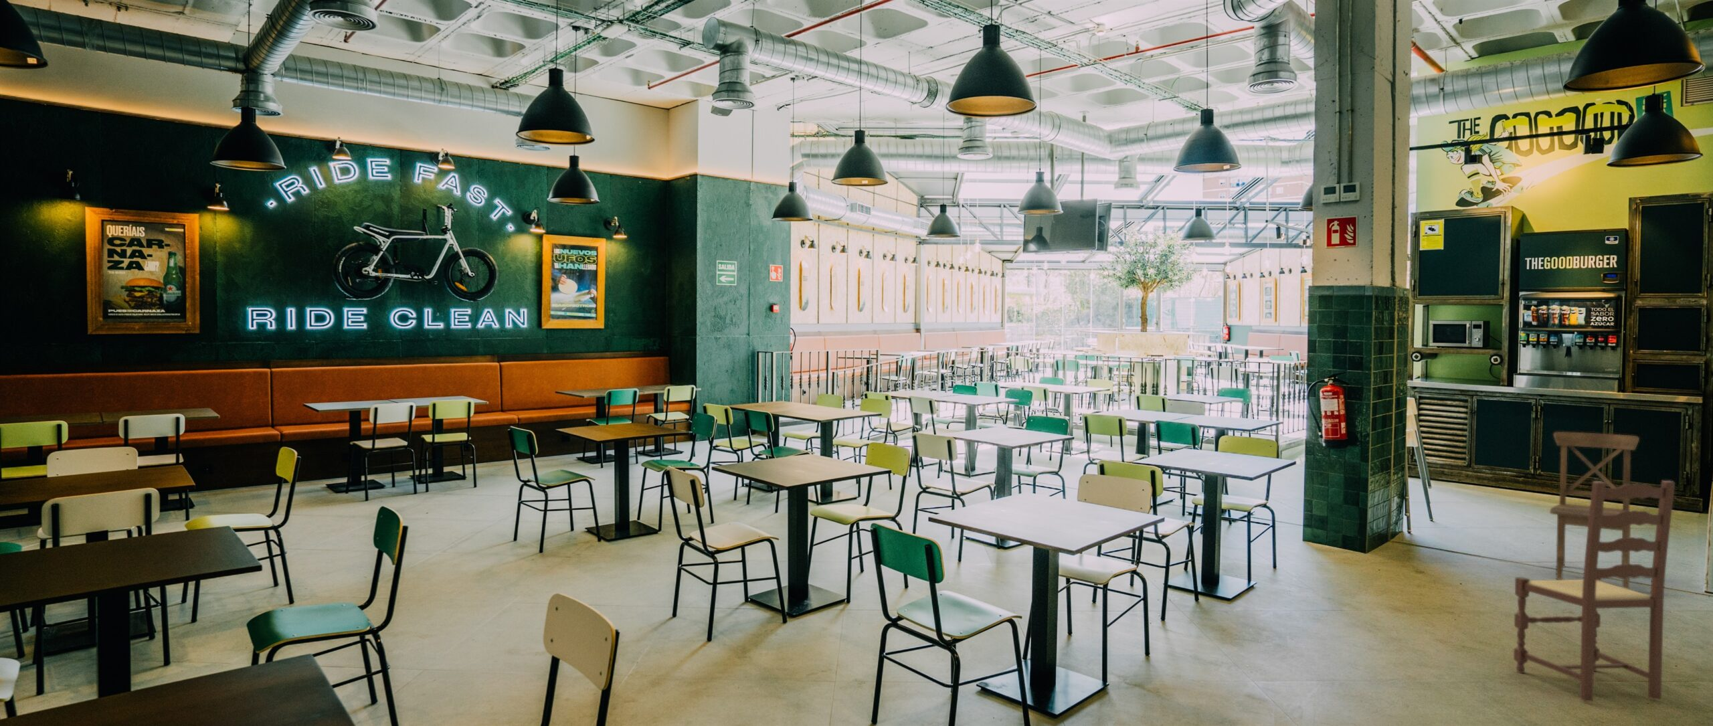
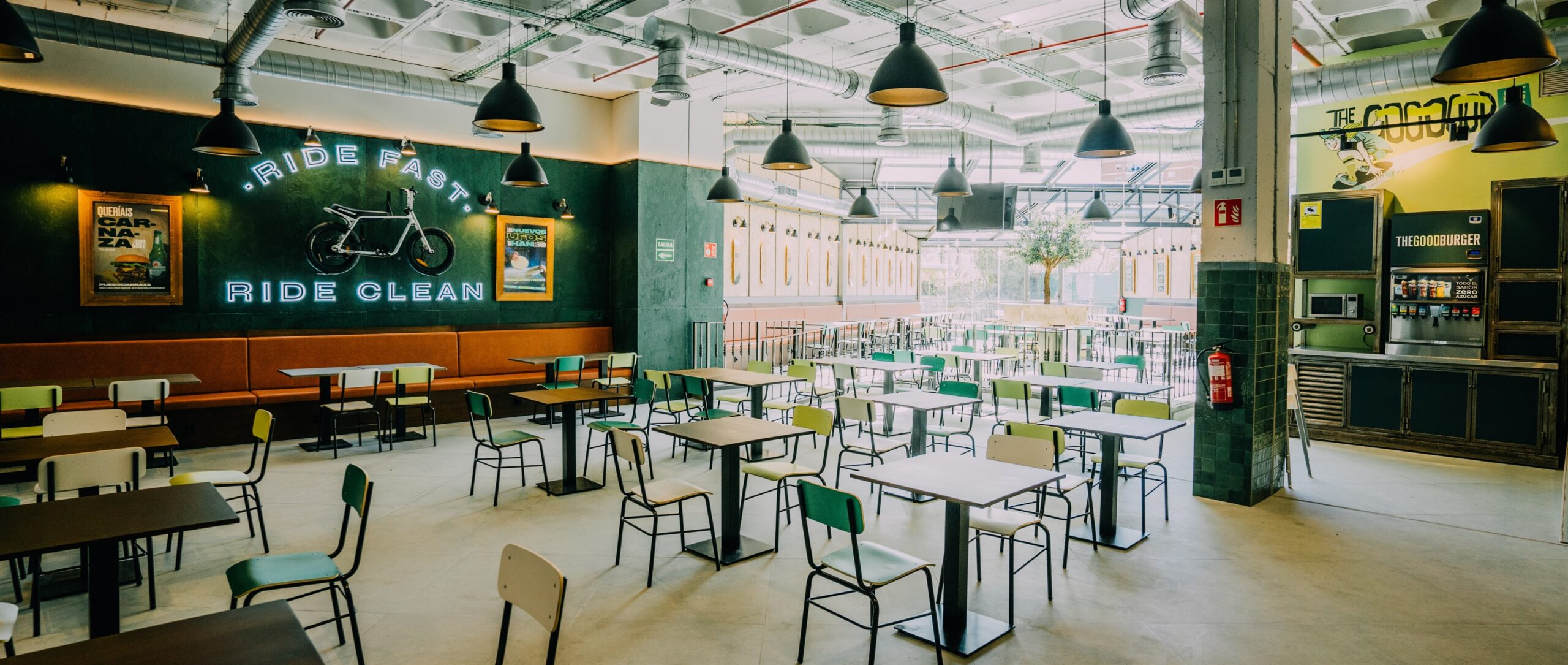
- dining chair (1590, 505)
- dining chair (1590, 580)
